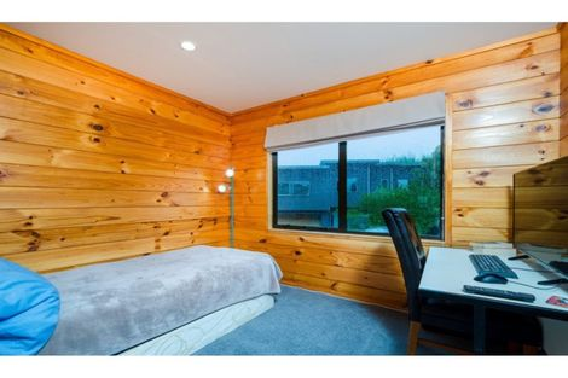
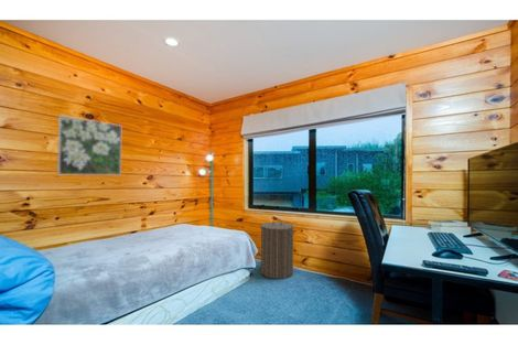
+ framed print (91, 148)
+ laundry hamper (277, 245)
